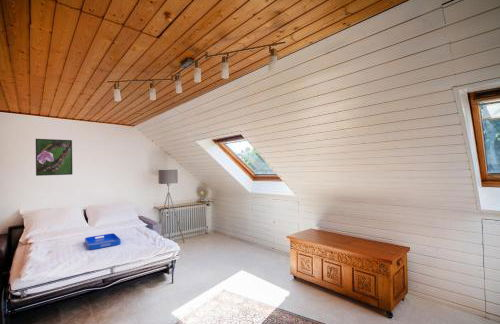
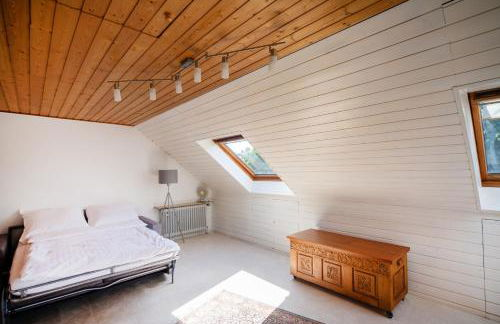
- serving tray (102, 240)
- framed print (54, 157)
